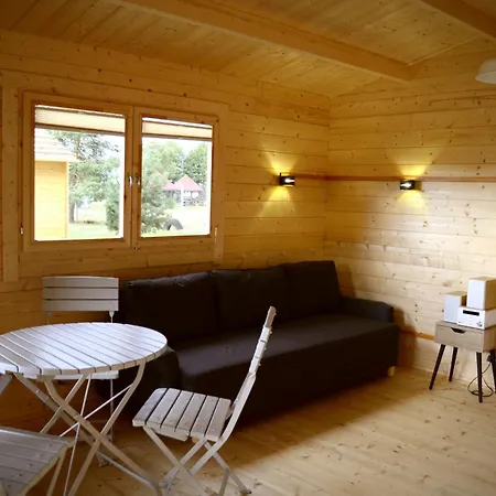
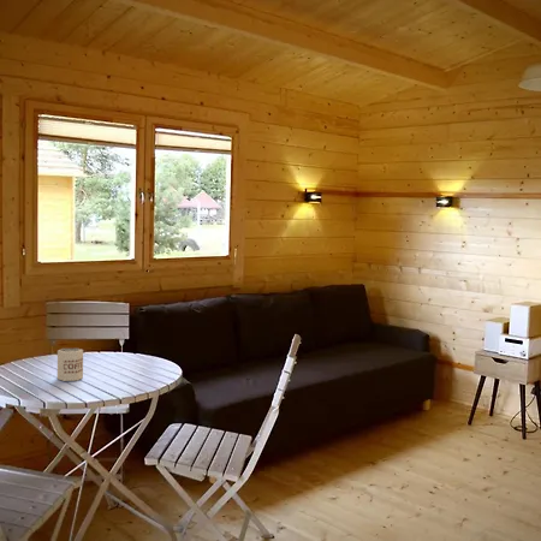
+ mug (69, 363)
